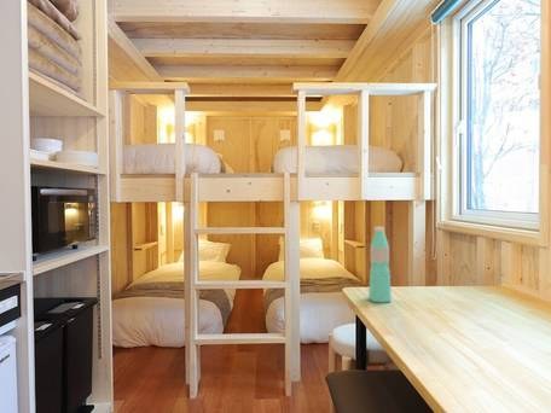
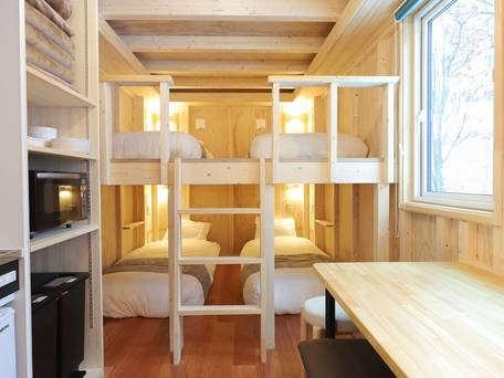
- water bottle (379, 263)
